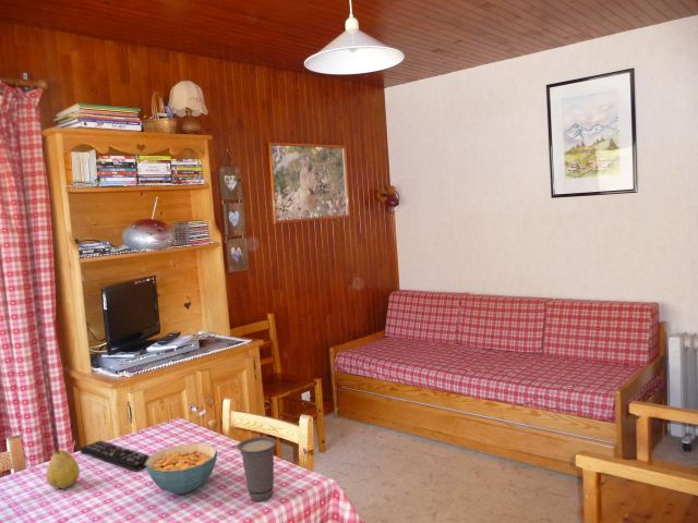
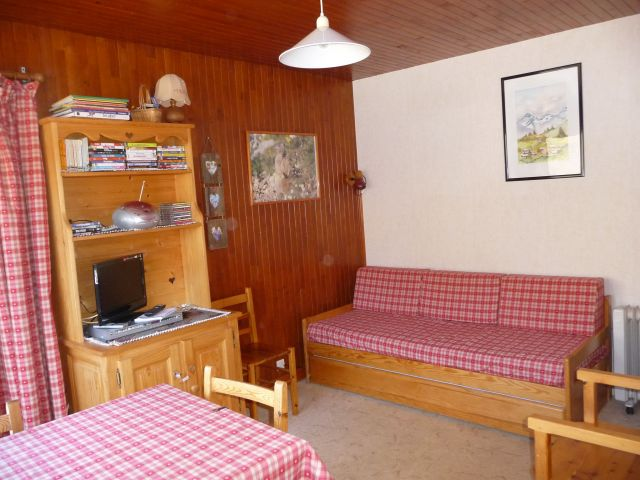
- cup (258, 470)
- fruit (62, 466)
- cereal bowl (183, 473)
- remote control (117, 453)
